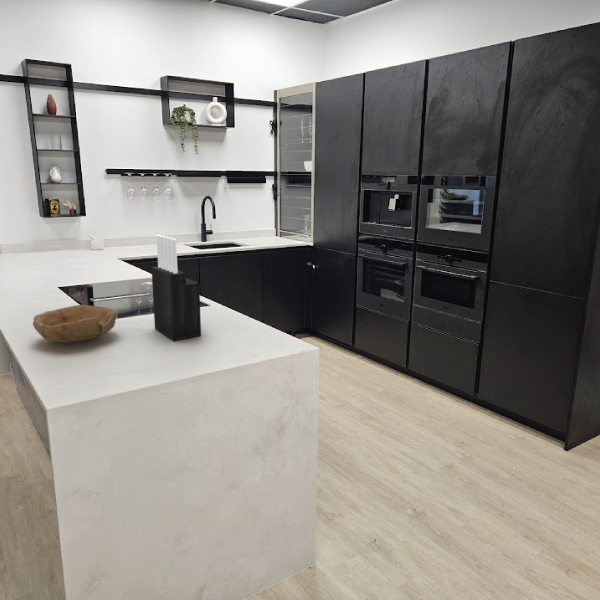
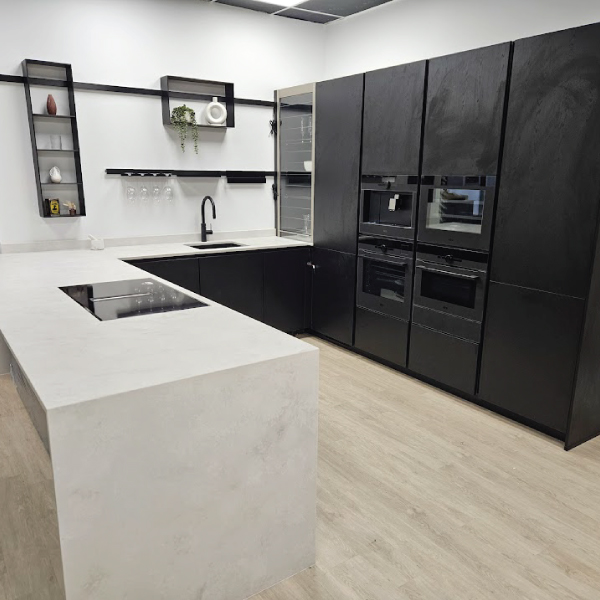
- knife block (178, 285)
- bowl (77, 325)
